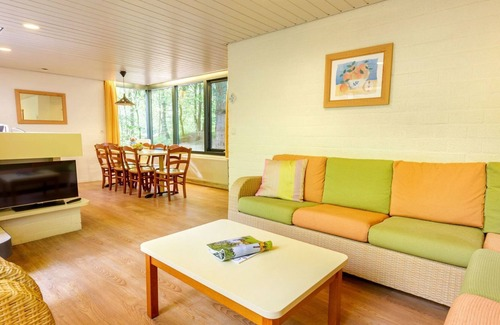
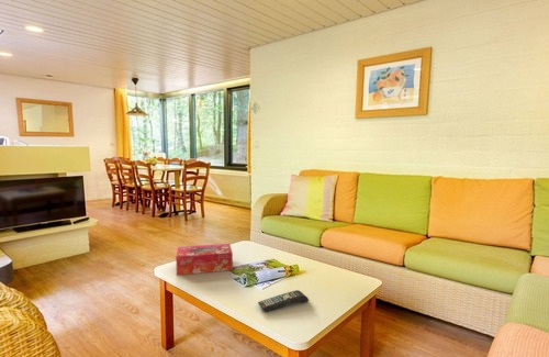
+ tissue box (204, 258)
+ remote control (283, 300)
